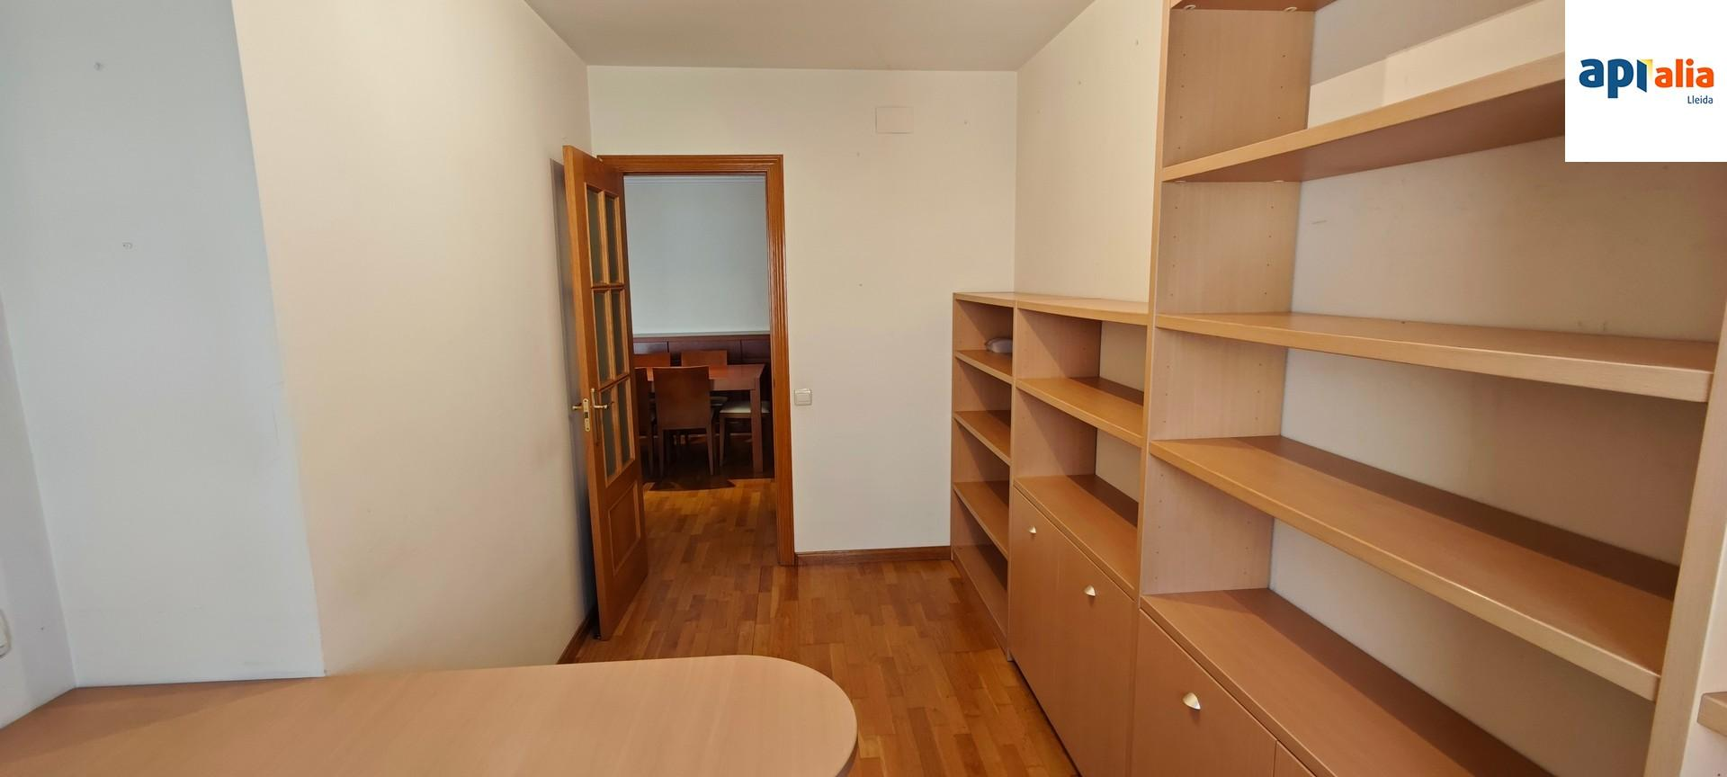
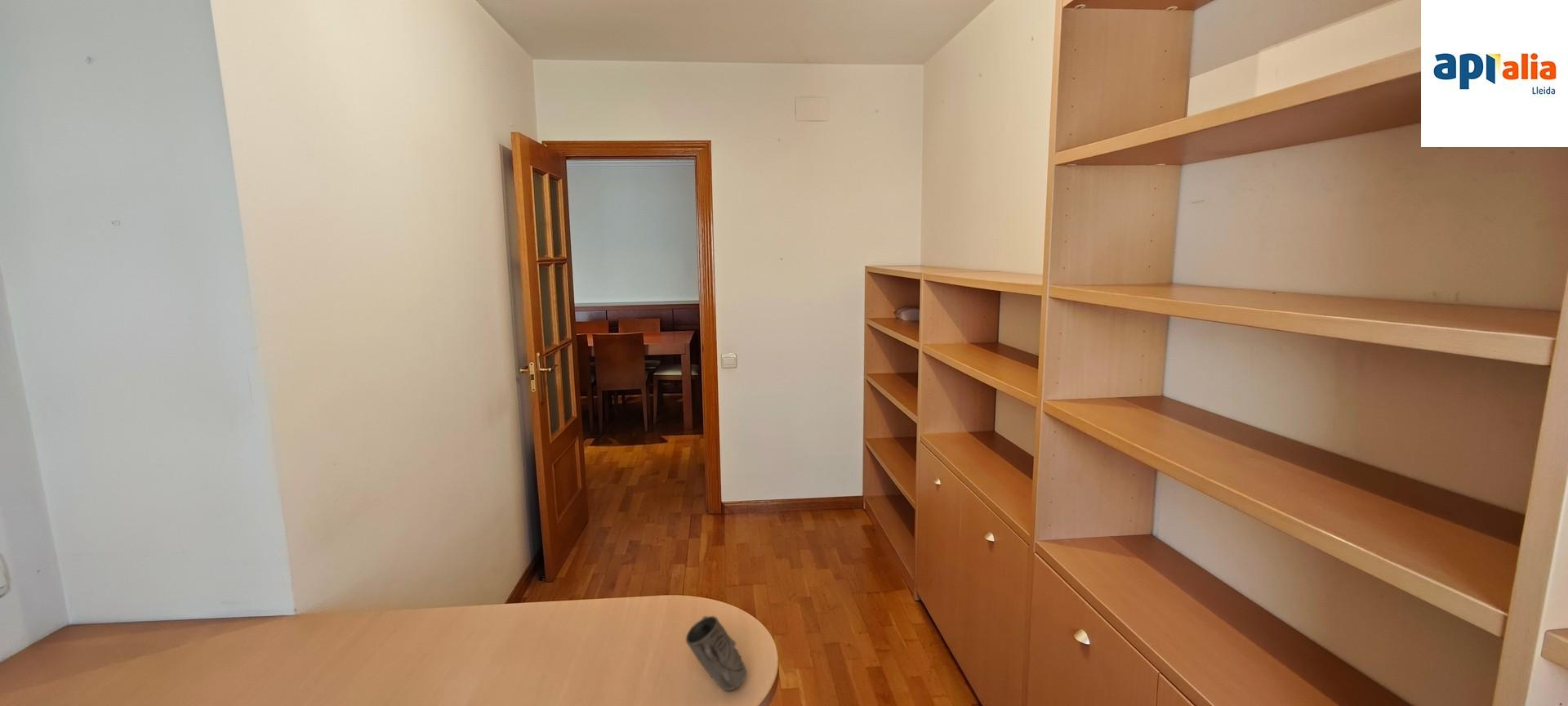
+ mug (715, 649)
